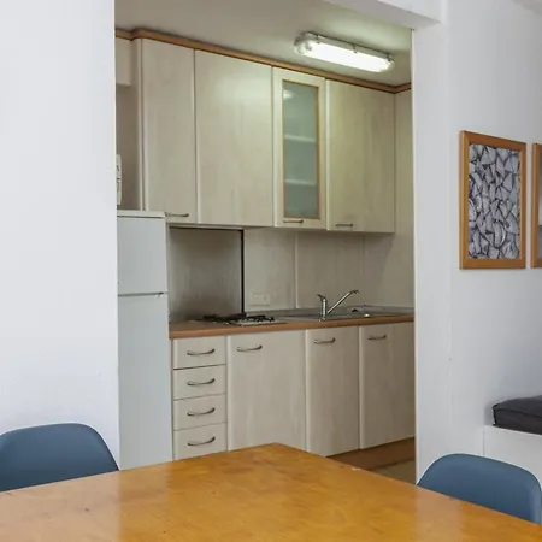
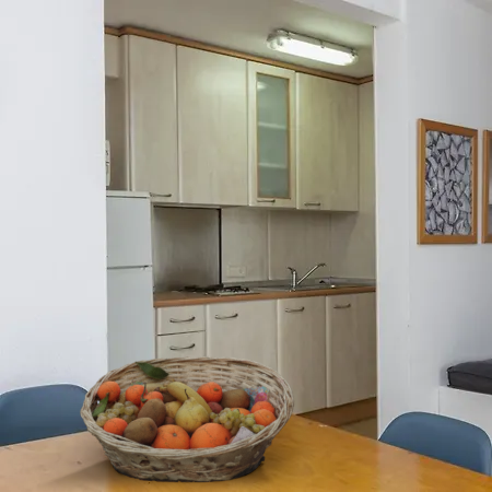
+ fruit basket (188, 414)
